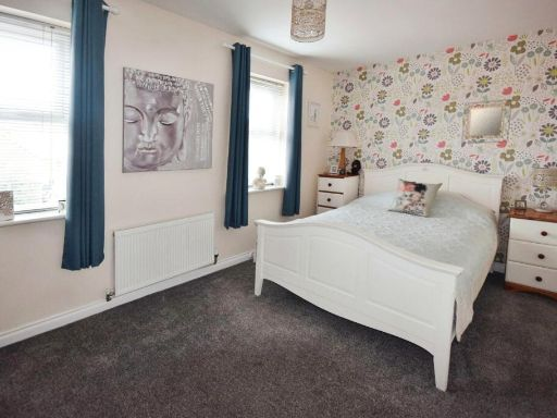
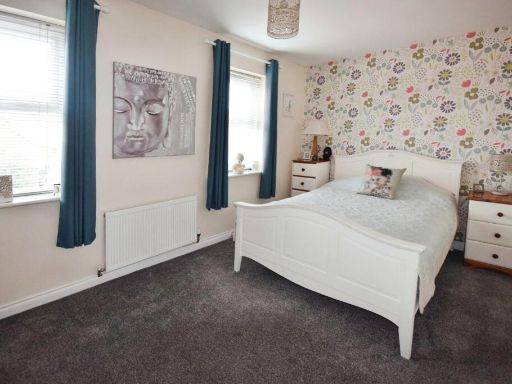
- home mirror (485, 121)
